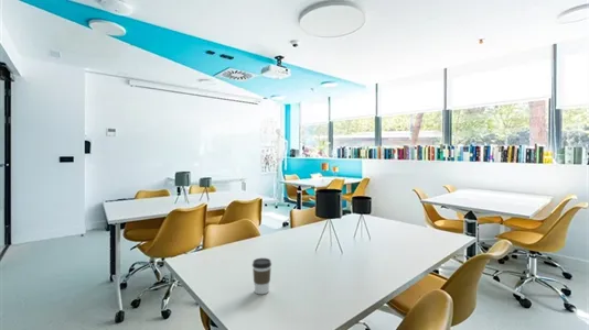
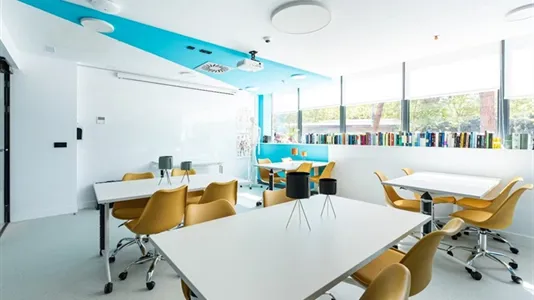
- coffee cup (261, 275)
